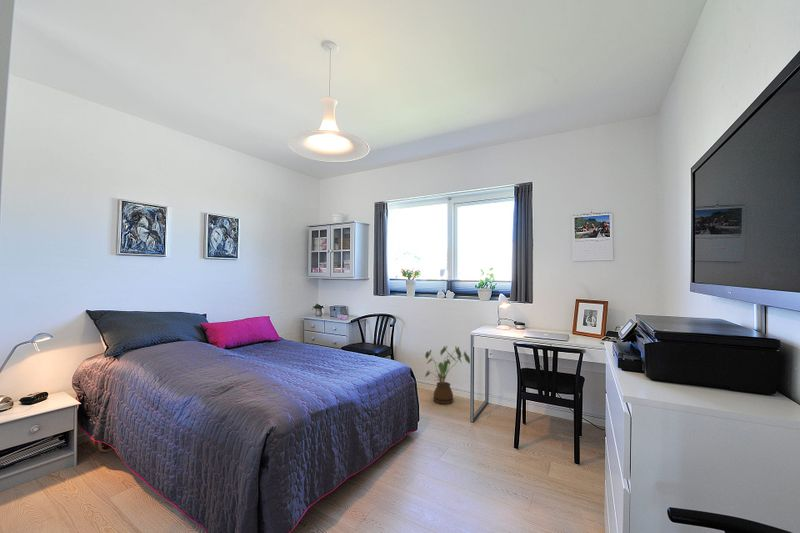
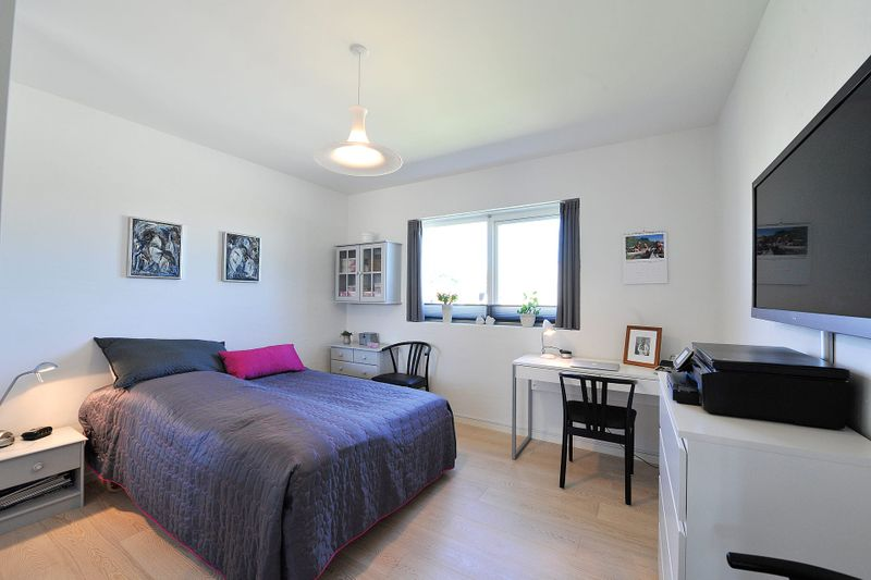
- house plant (445, 375)
